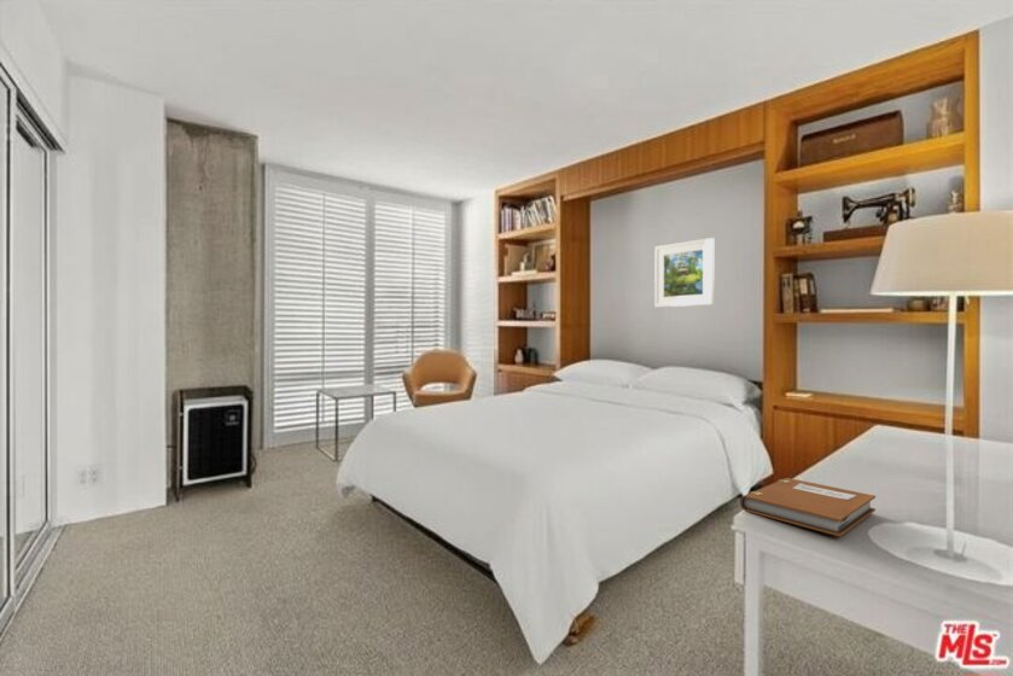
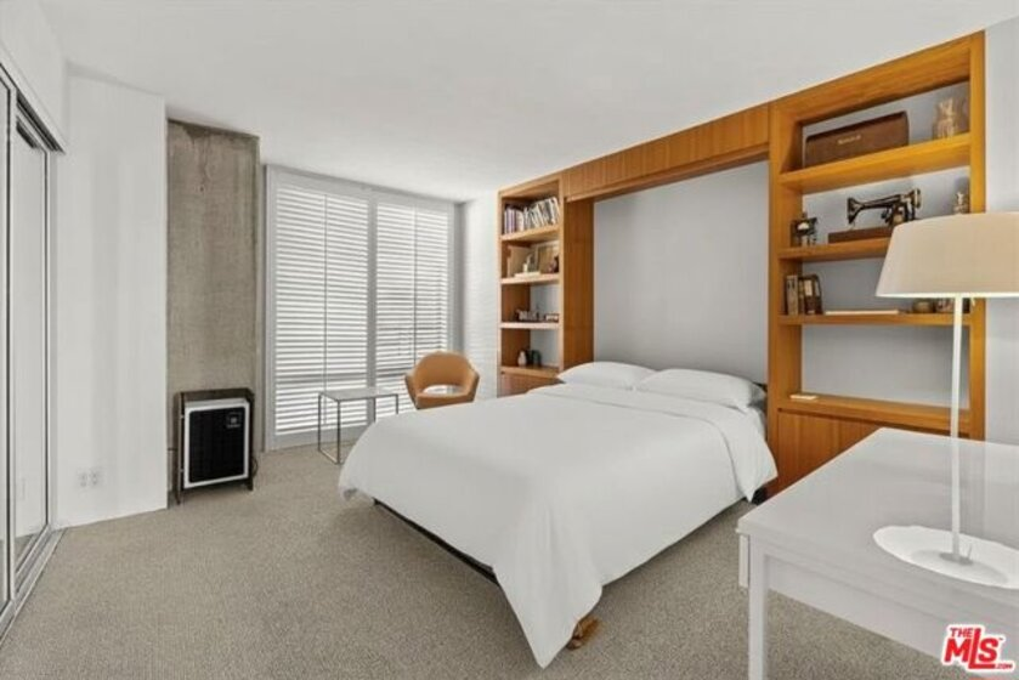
- notebook (808, 501)
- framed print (682, 274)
